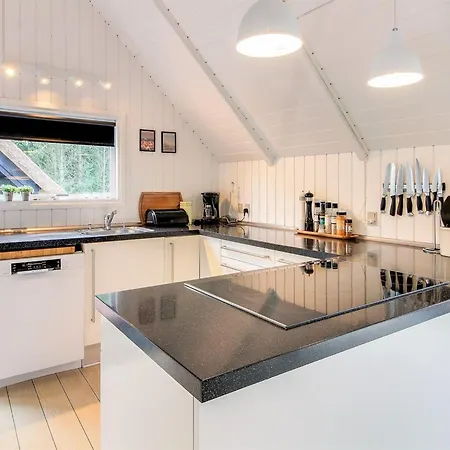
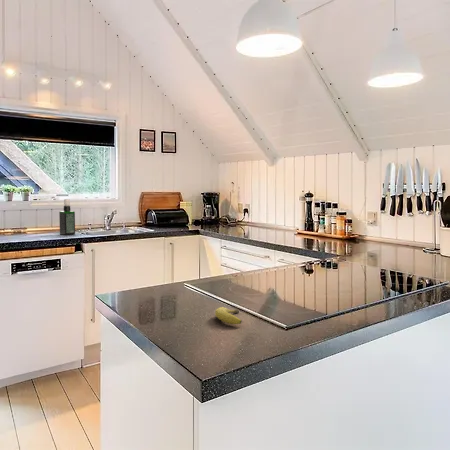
+ fruit (228, 313)
+ spray bottle (67, 216)
